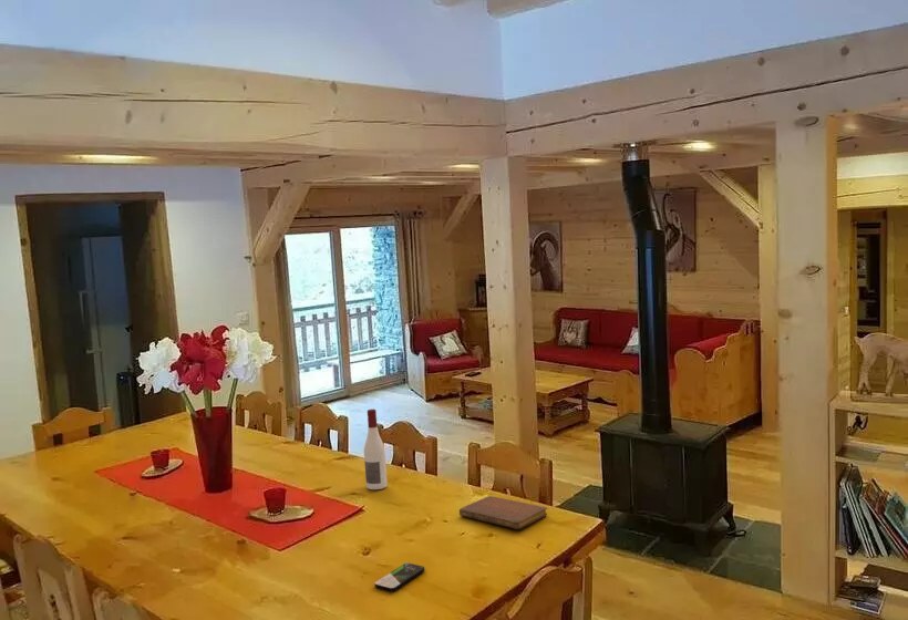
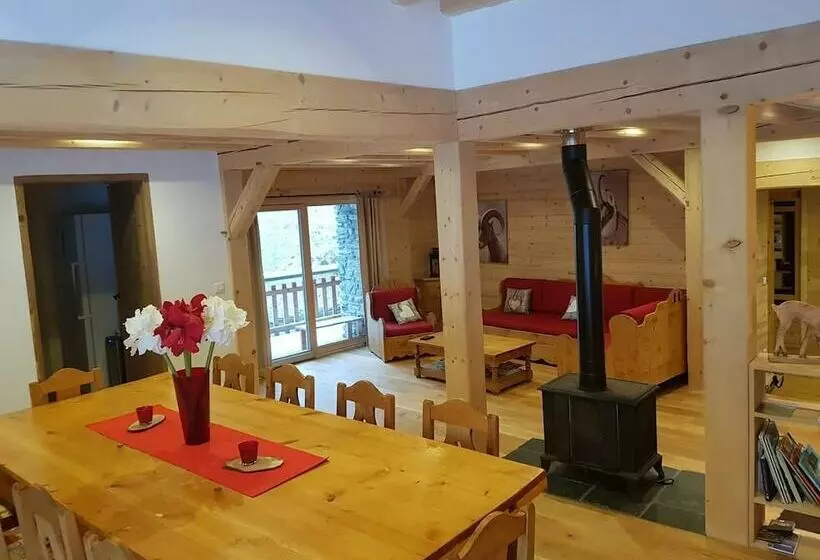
- notebook (503, 512)
- smartphone (400, 576)
- alcohol (373, 448)
